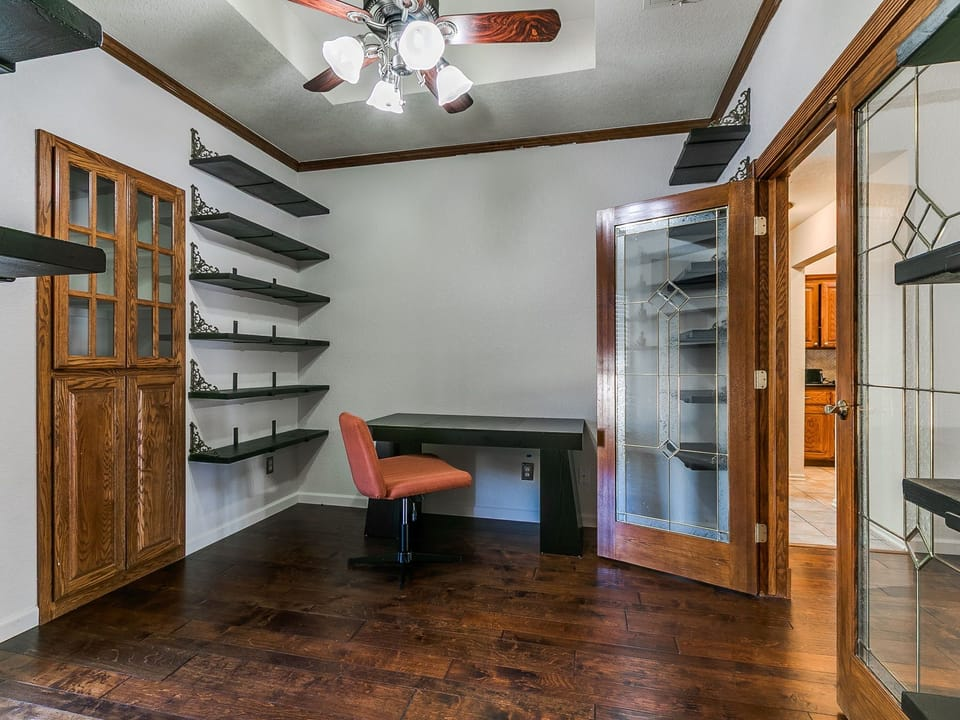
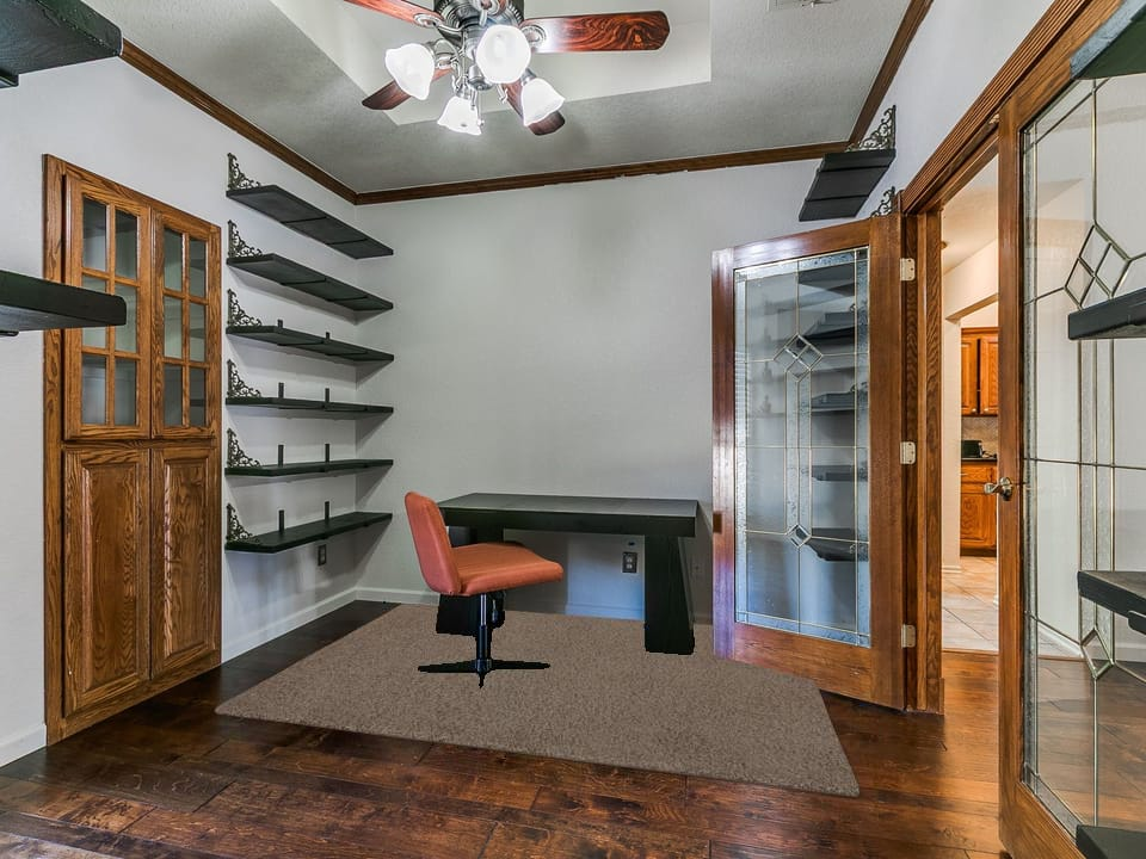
+ rug (550, 666)
